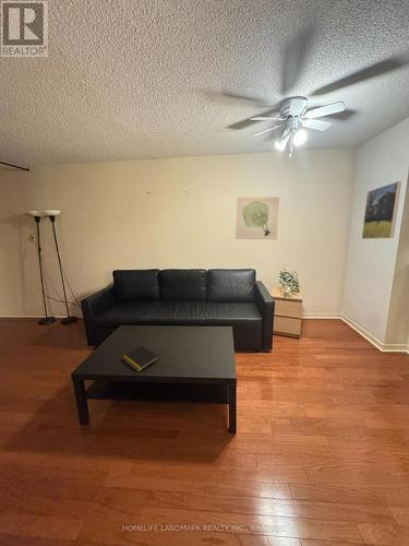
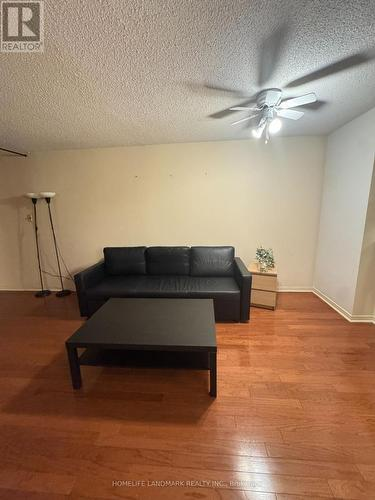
- wall art (256, 218)
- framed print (378, 213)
- notepad (140, 357)
